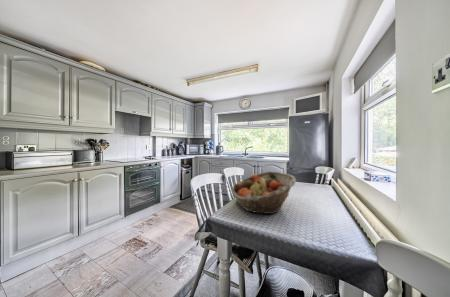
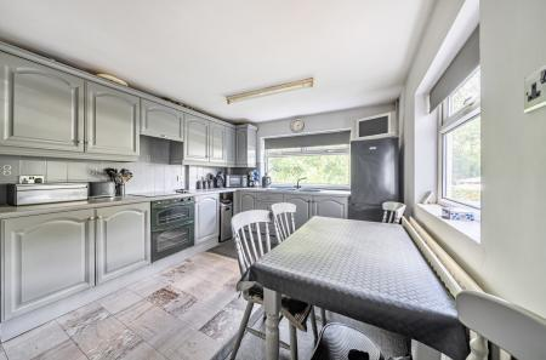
- fruit basket (261, 189)
